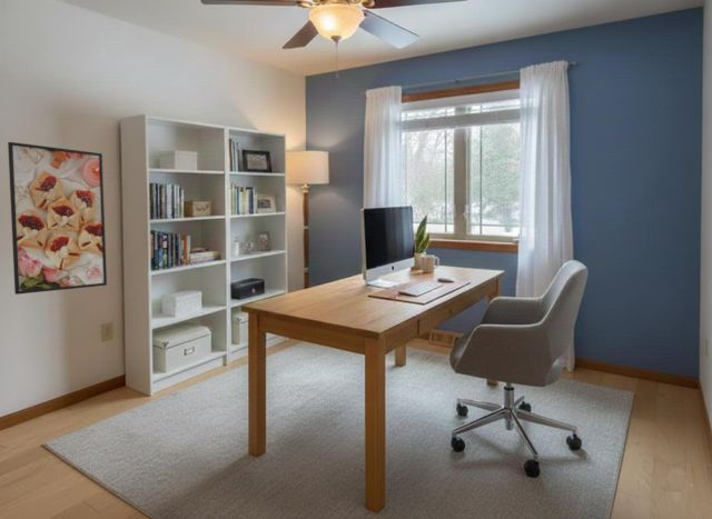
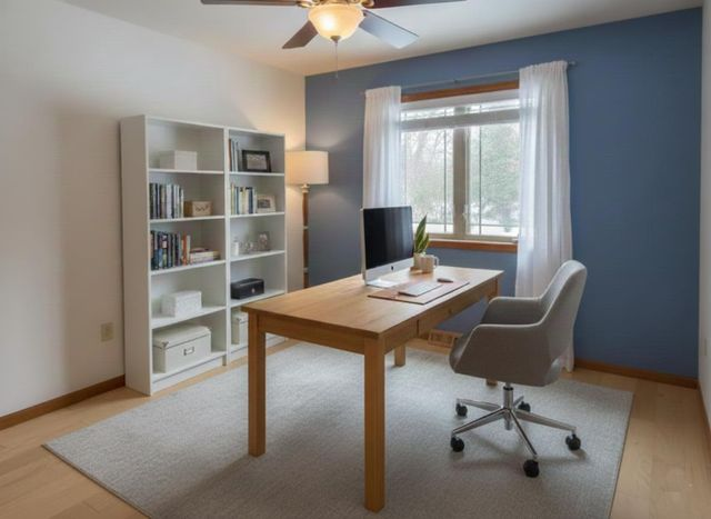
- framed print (61, 219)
